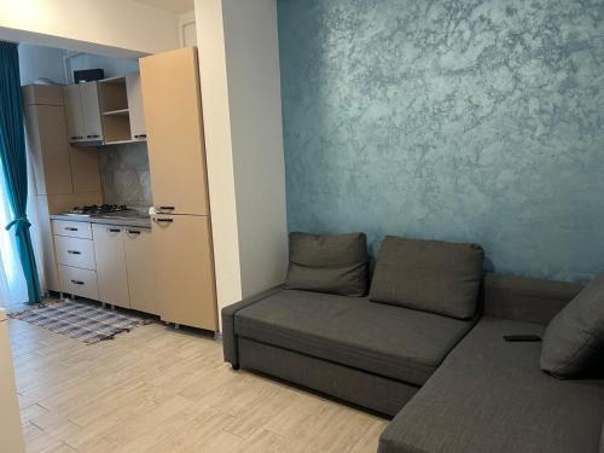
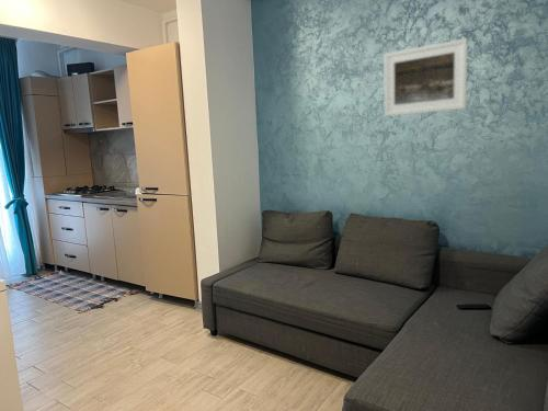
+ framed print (423, 80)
